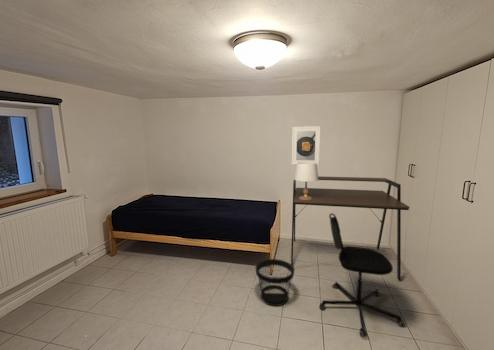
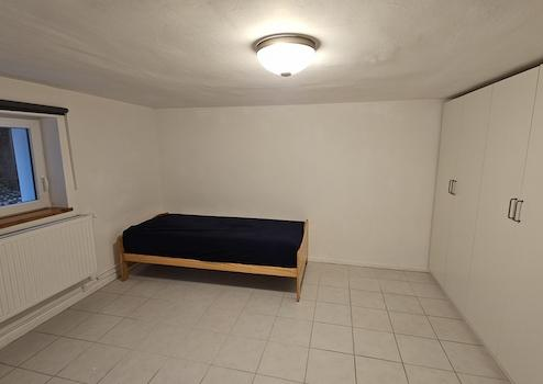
- office chair (361, 266)
- table lamp (306, 181)
- desk (340, 206)
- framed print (305, 145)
- wastebasket (274, 282)
